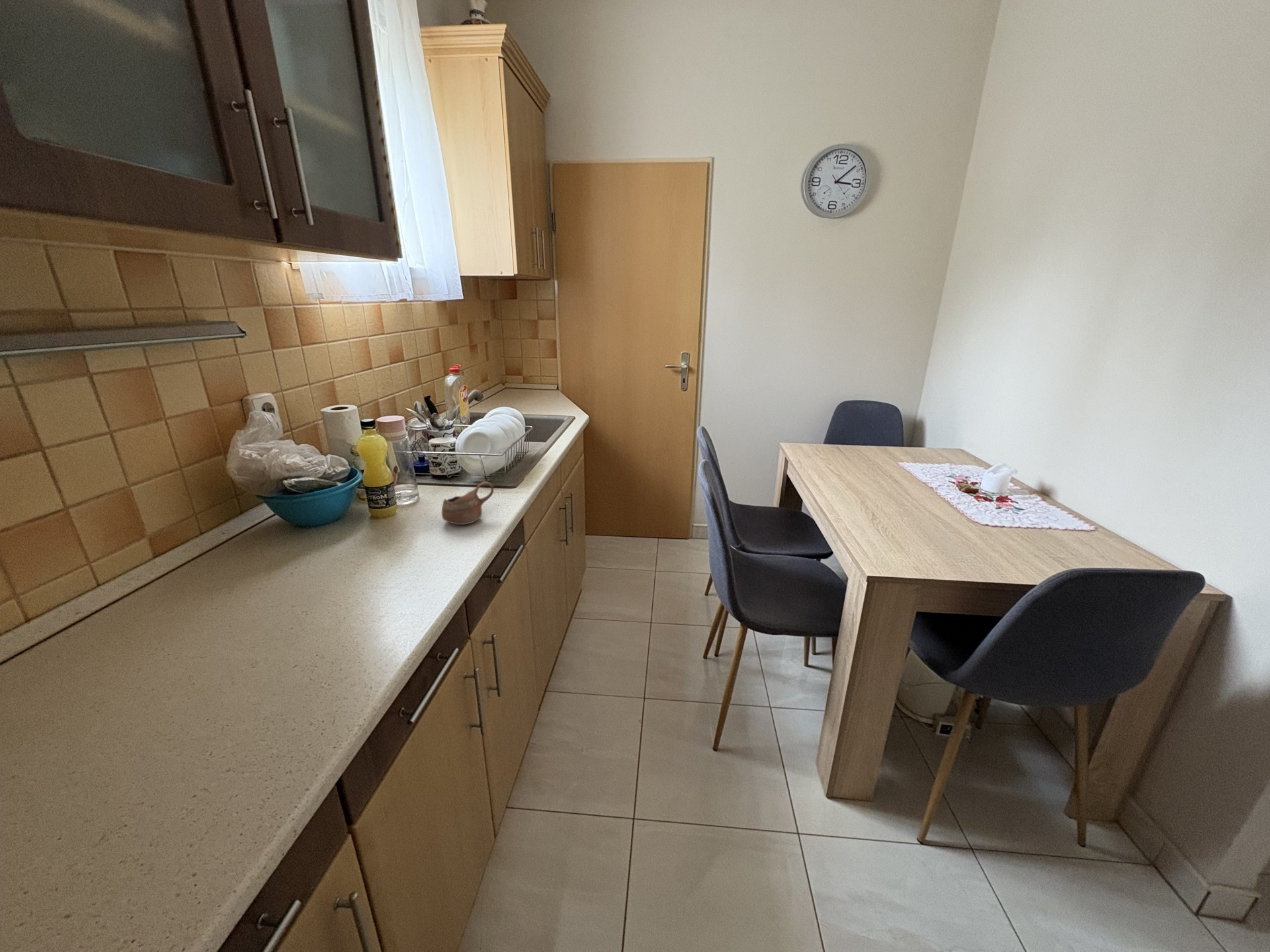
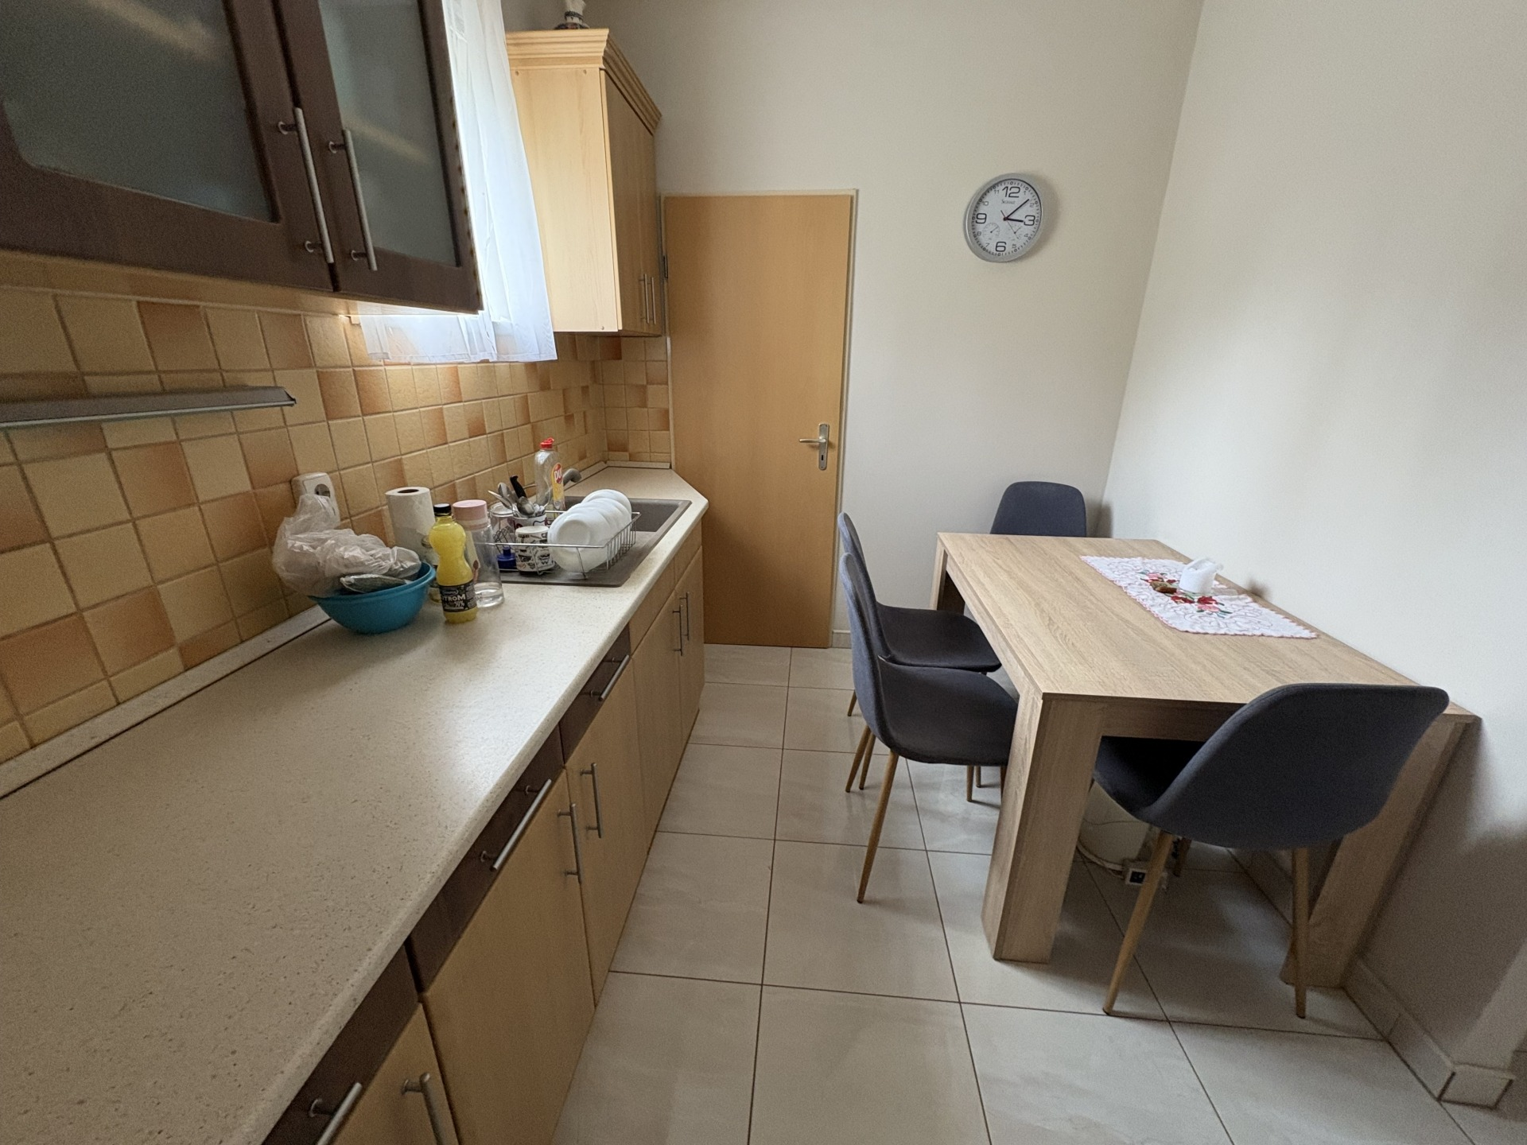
- cup (466, 504)
